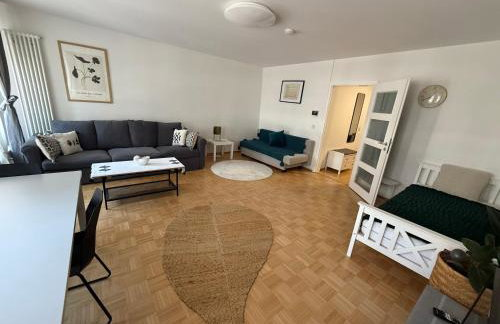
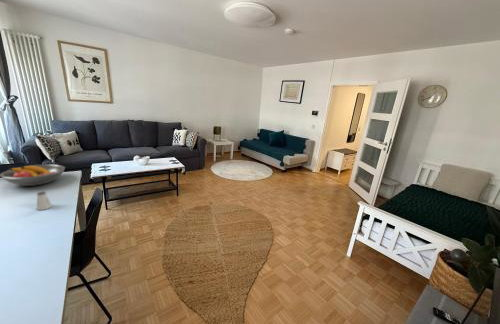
+ fruit bowl (35, 174)
+ saltshaker (42, 200)
